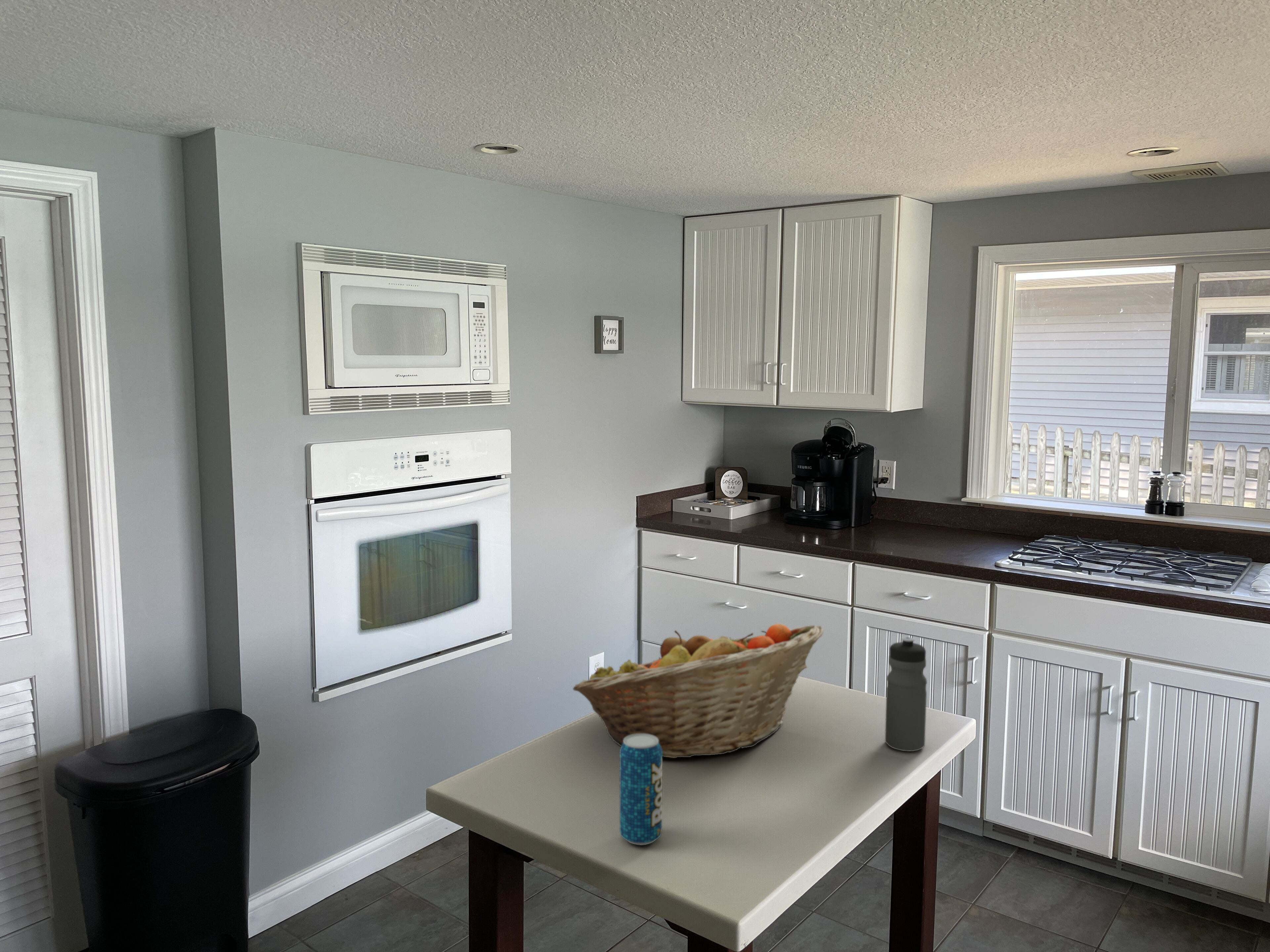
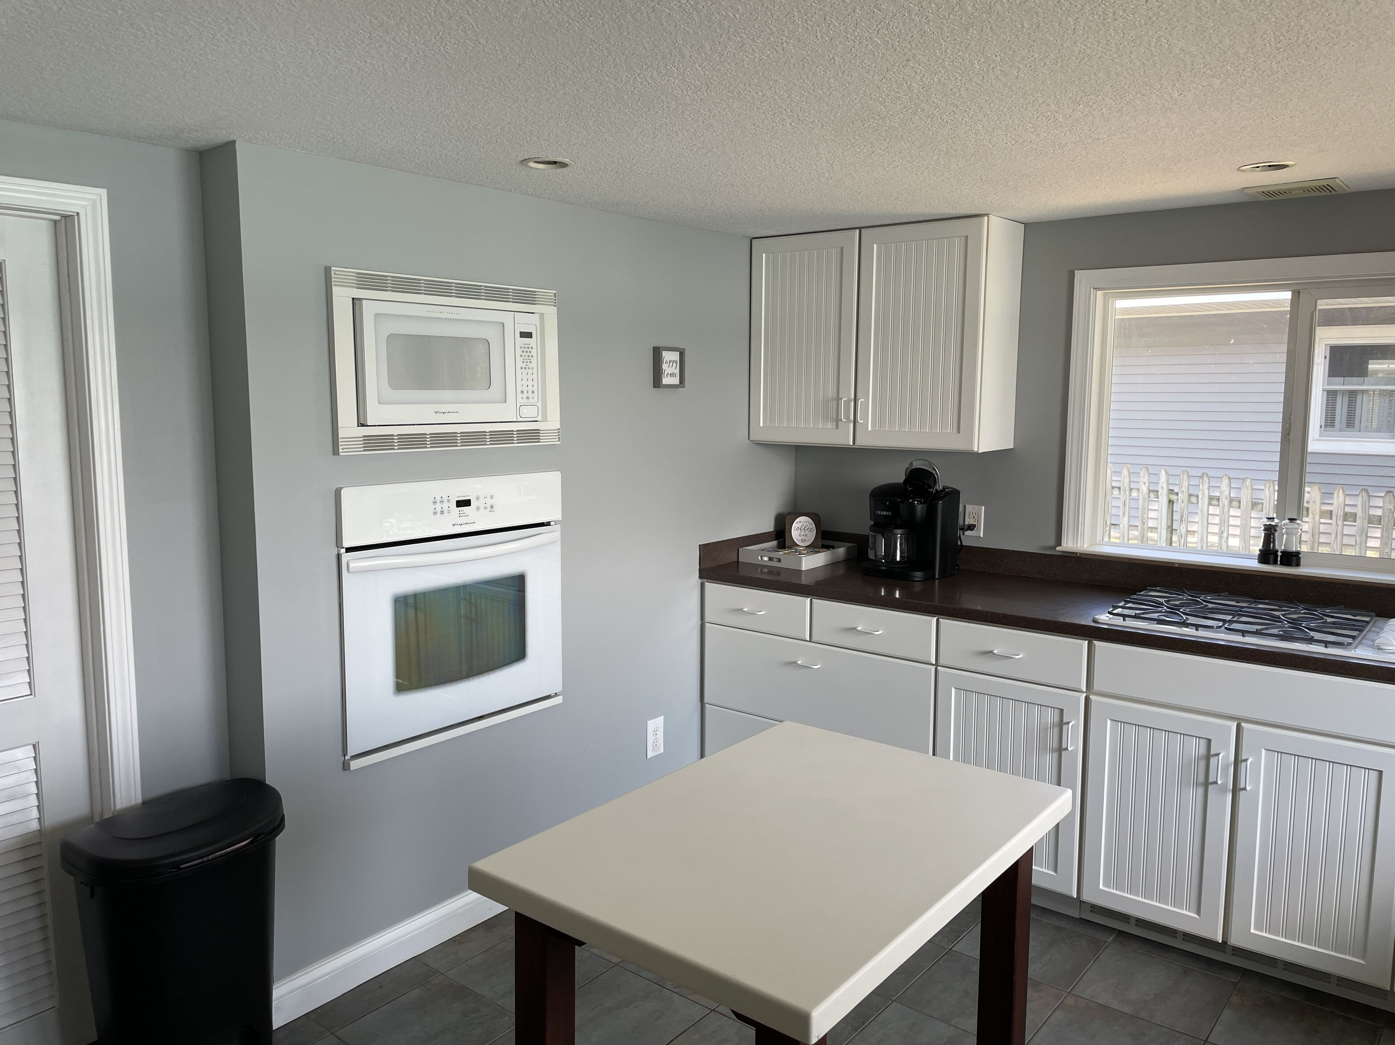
- beverage can (641, 789)
- fruit basket (702, 677)
- water bottle (906, 692)
